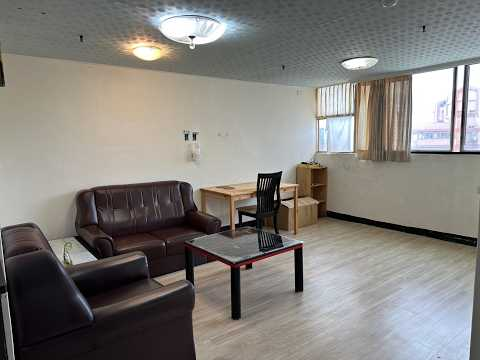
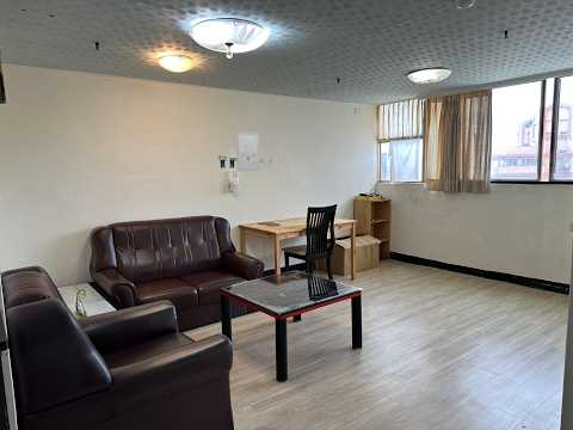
+ wall art (248, 152)
